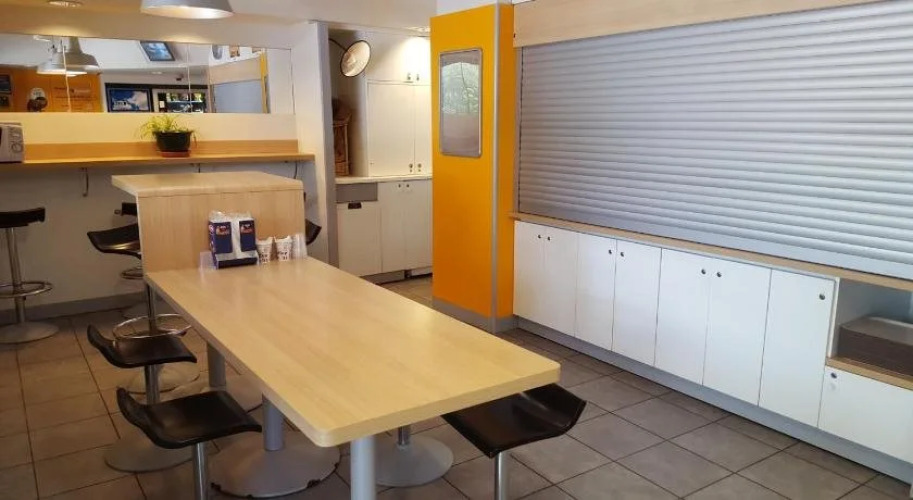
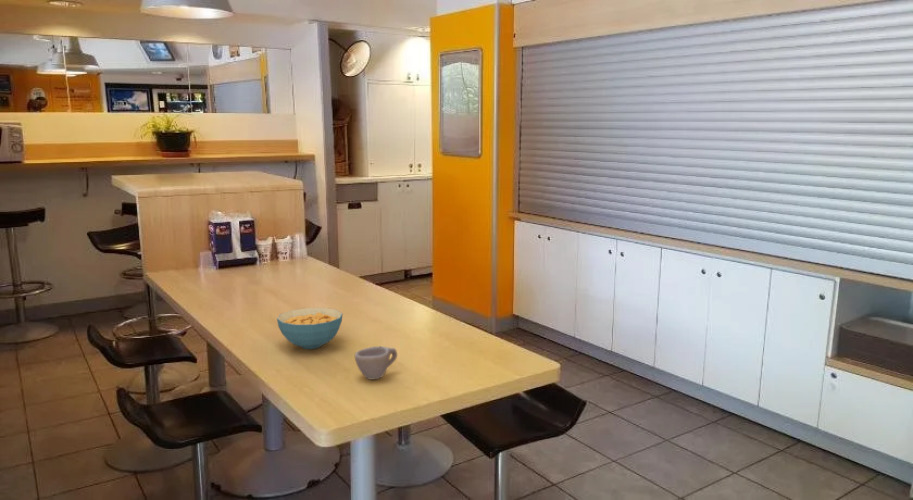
+ cereal bowl (310, 331)
+ cup (377, 362)
